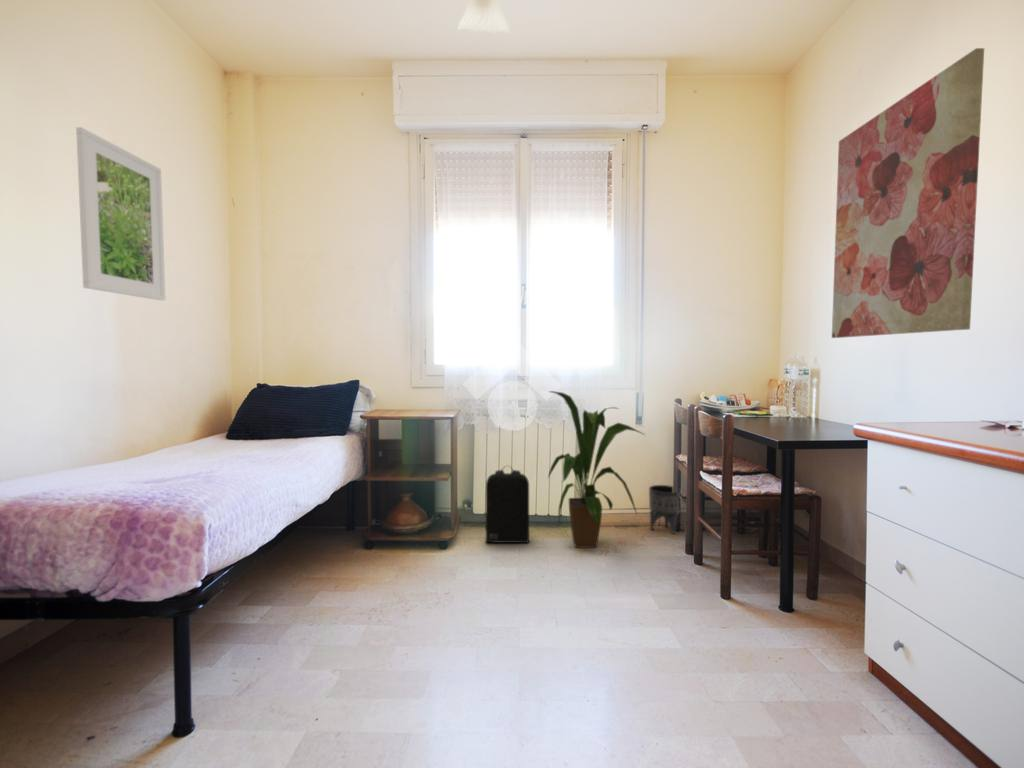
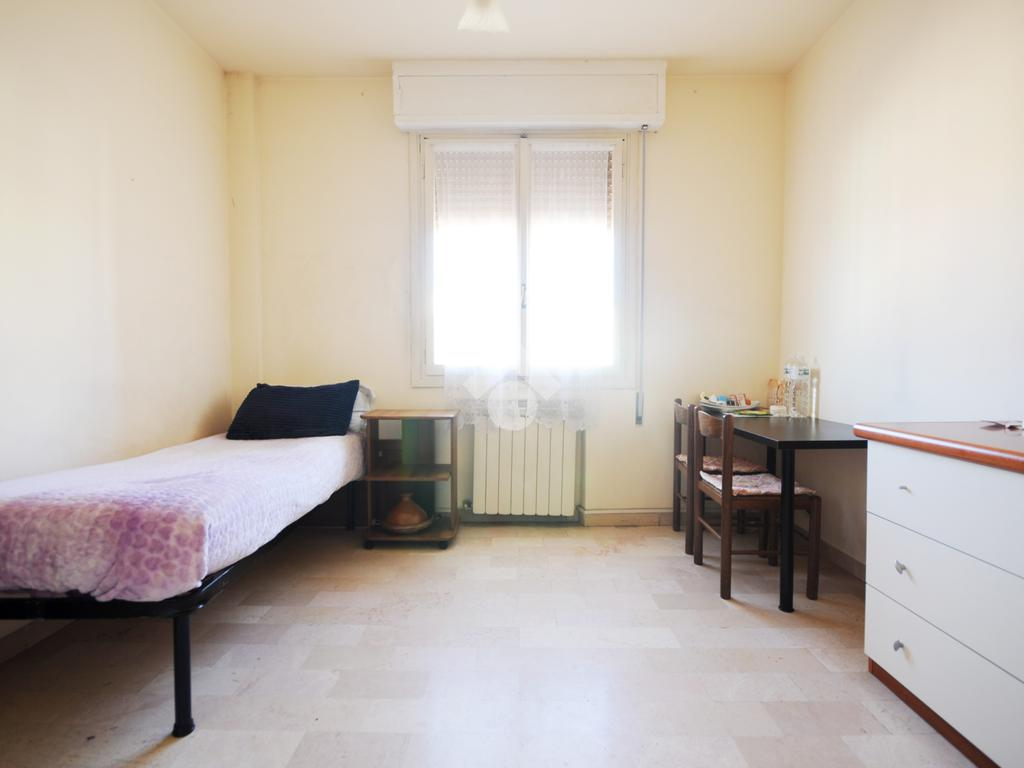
- house plant (600, 470)
- planter (664, 509)
- backpack (507, 502)
- wall art (893, 220)
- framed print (125, 223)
